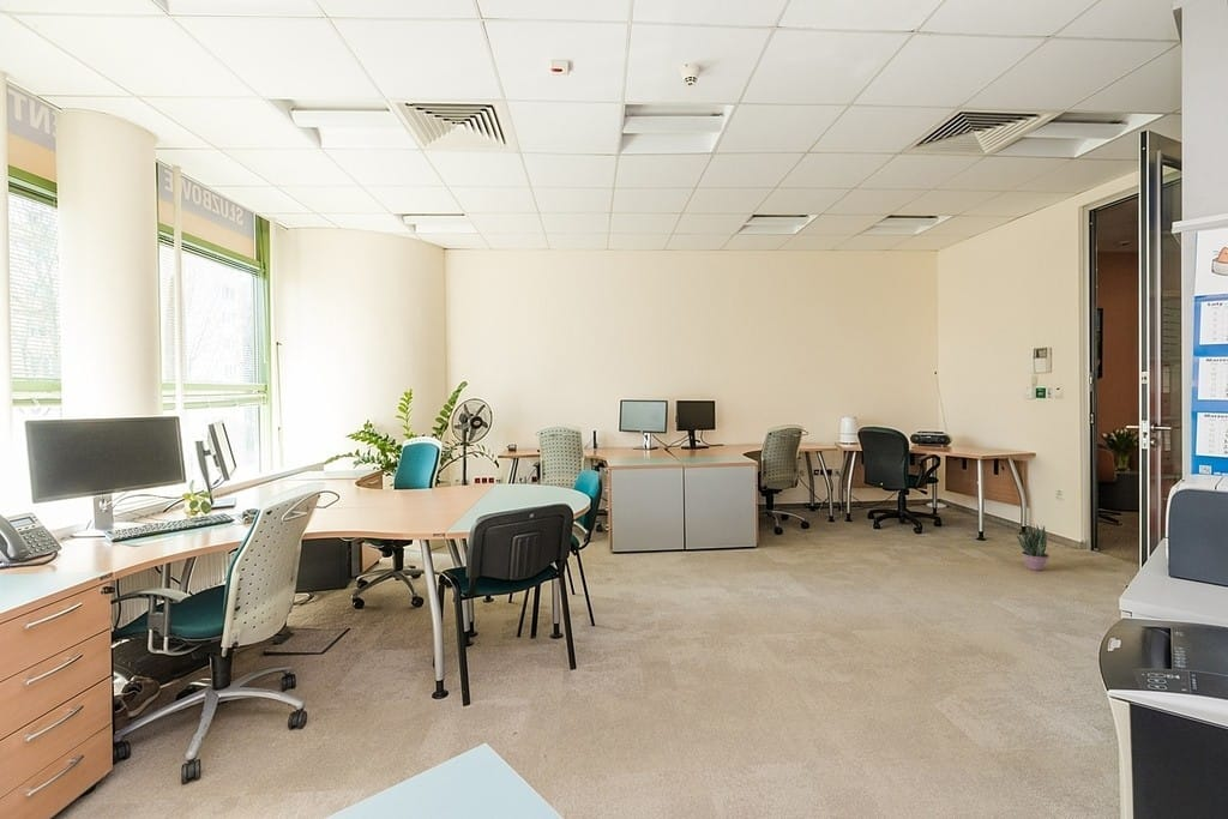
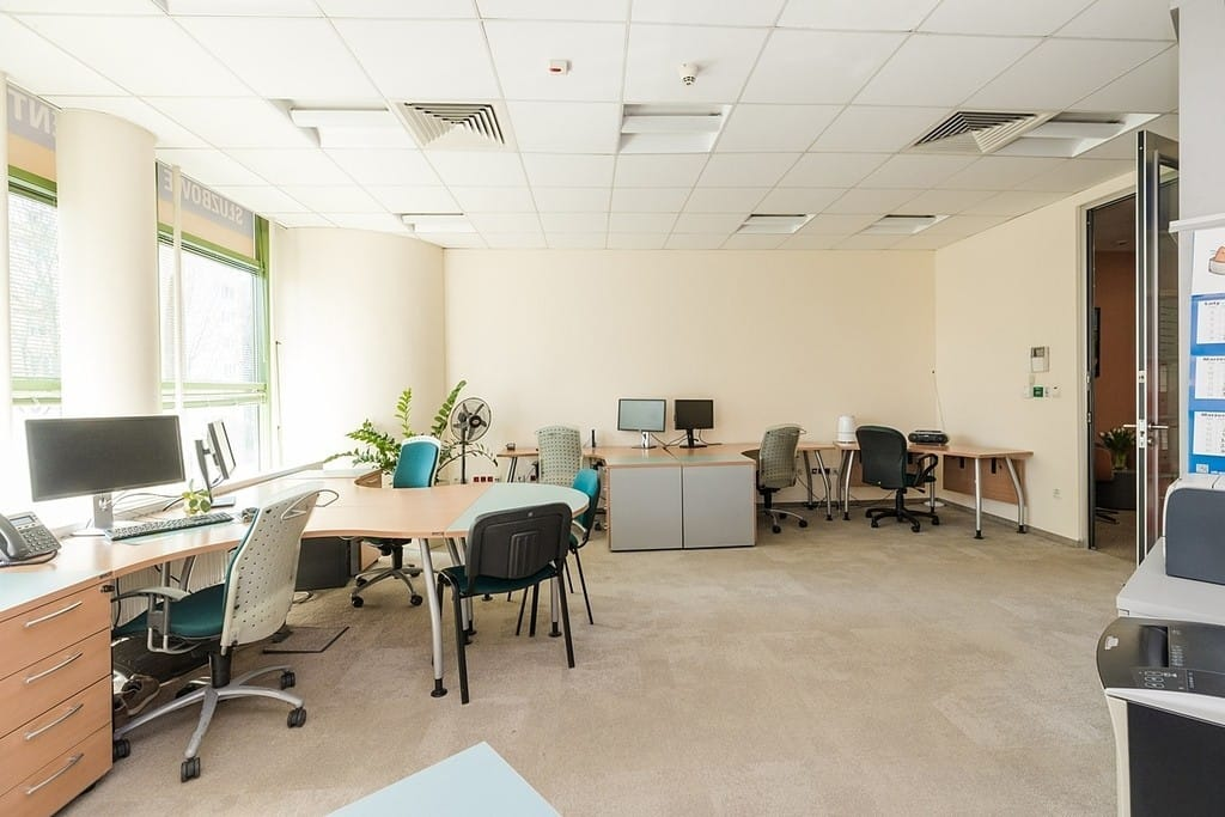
- potted plant (1033, 546)
